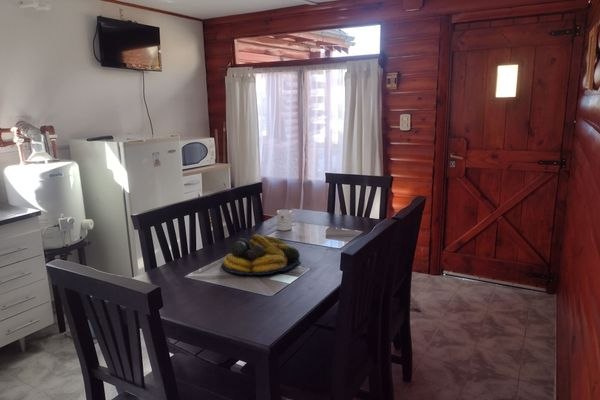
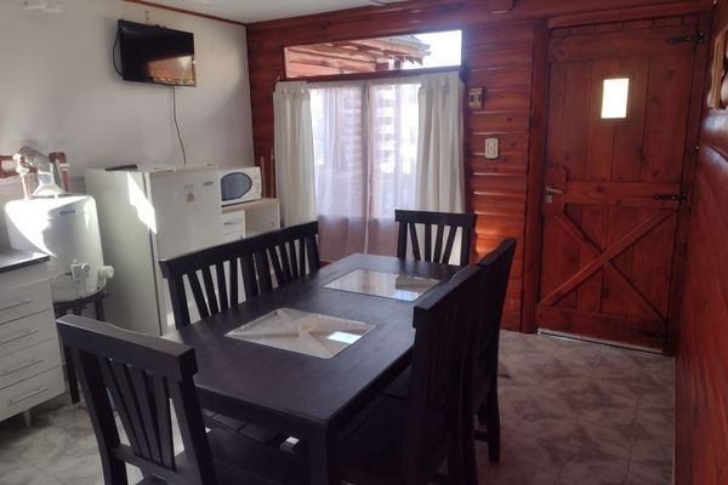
- mug (287, 220)
- fruit bowl (260, 249)
